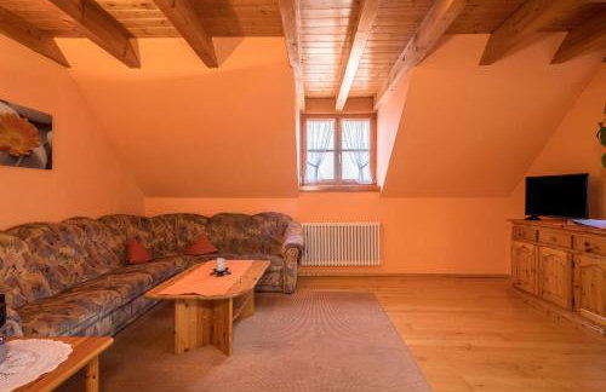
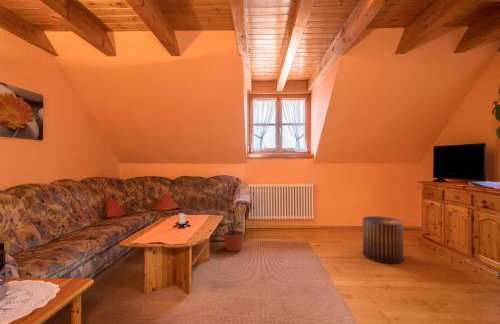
+ stool (382, 238)
+ decorative plant (233, 212)
